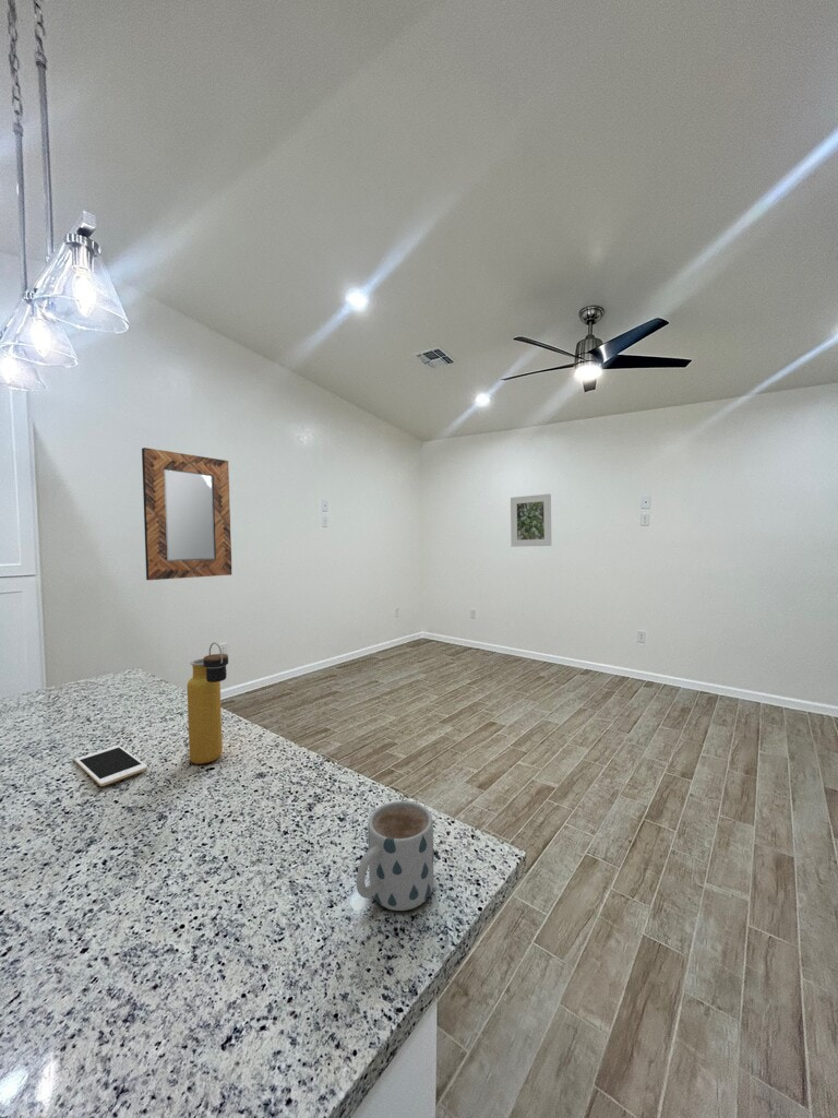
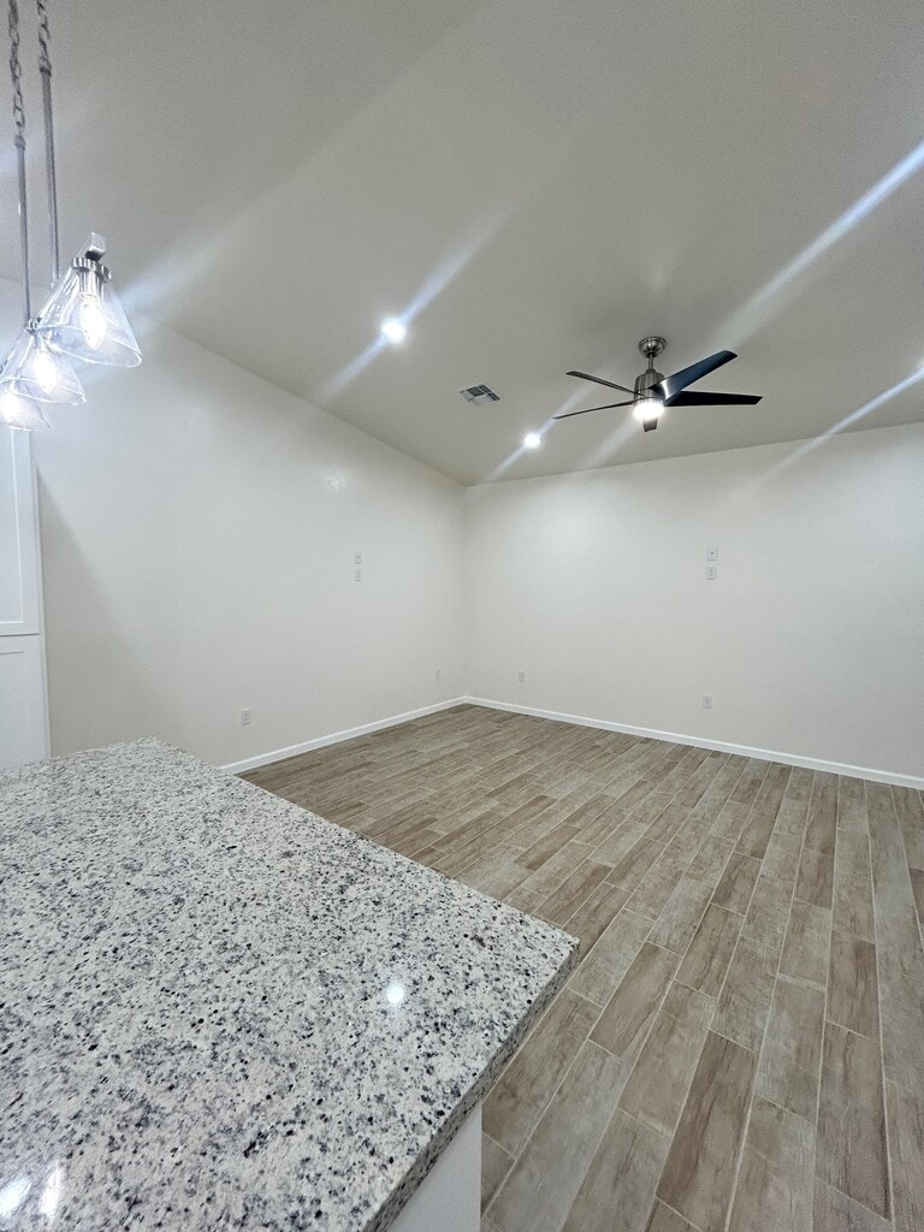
- water bottle (210, 701)
- mug (392, 859)
- home mirror (190, 515)
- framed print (530, 521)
- cell phone (110, 763)
